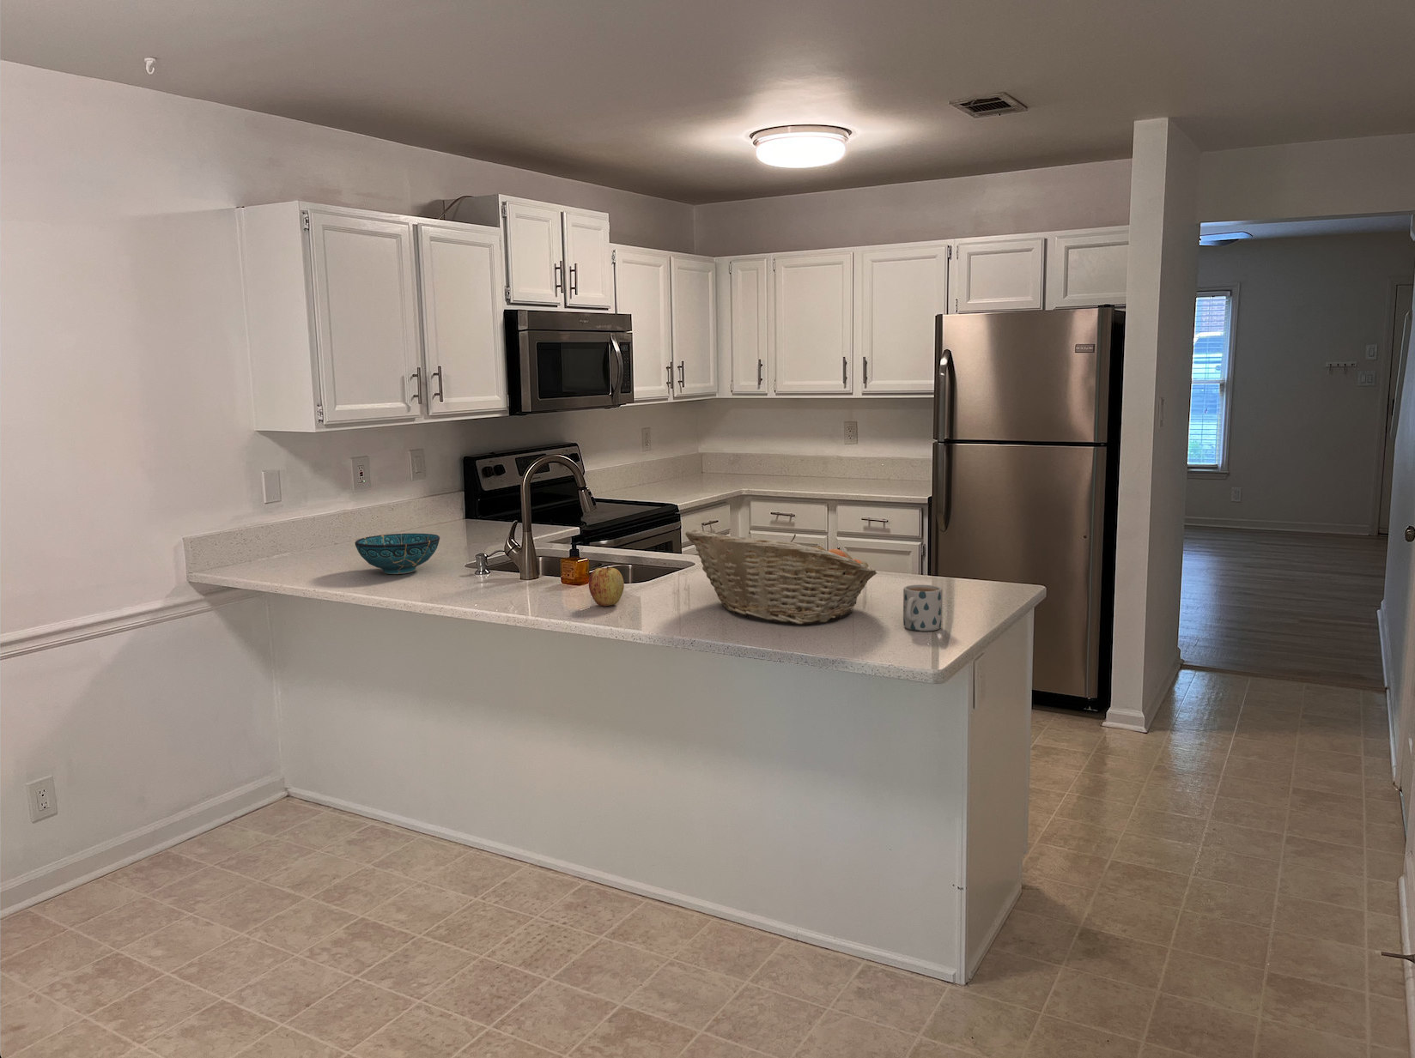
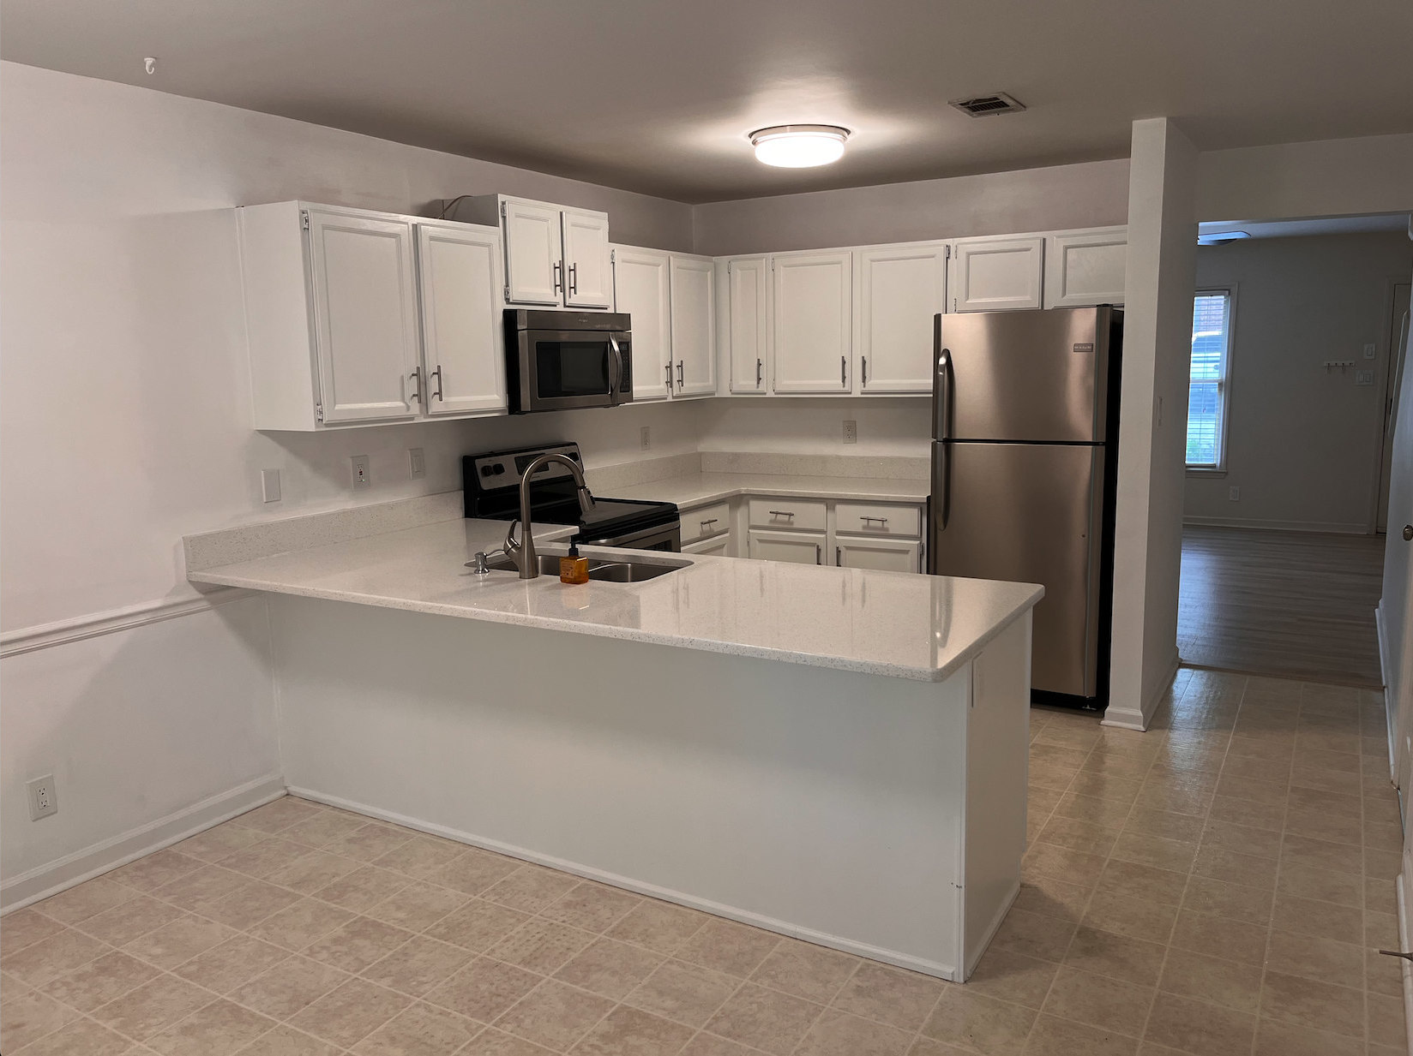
- decorative bowl (398, 555)
- apple (606, 586)
- fruit basket (779, 569)
- mug (919, 608)
